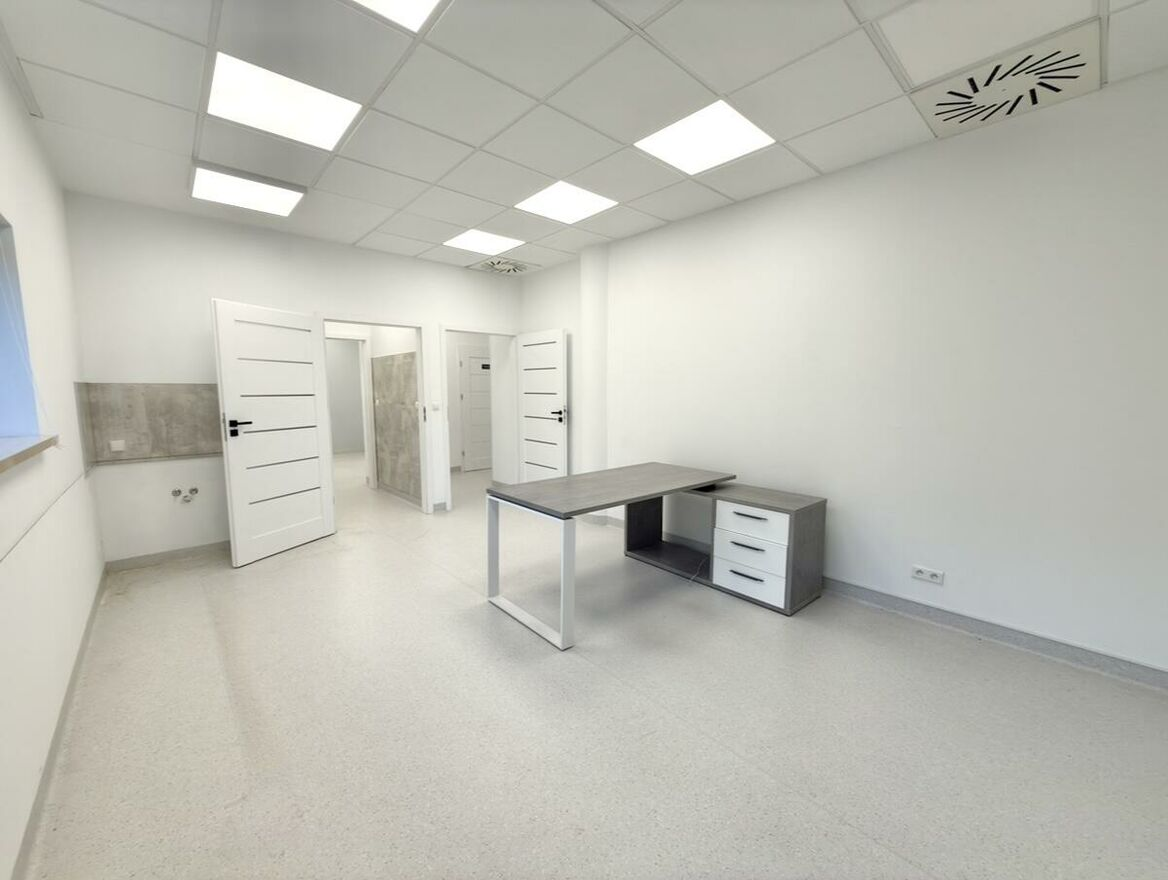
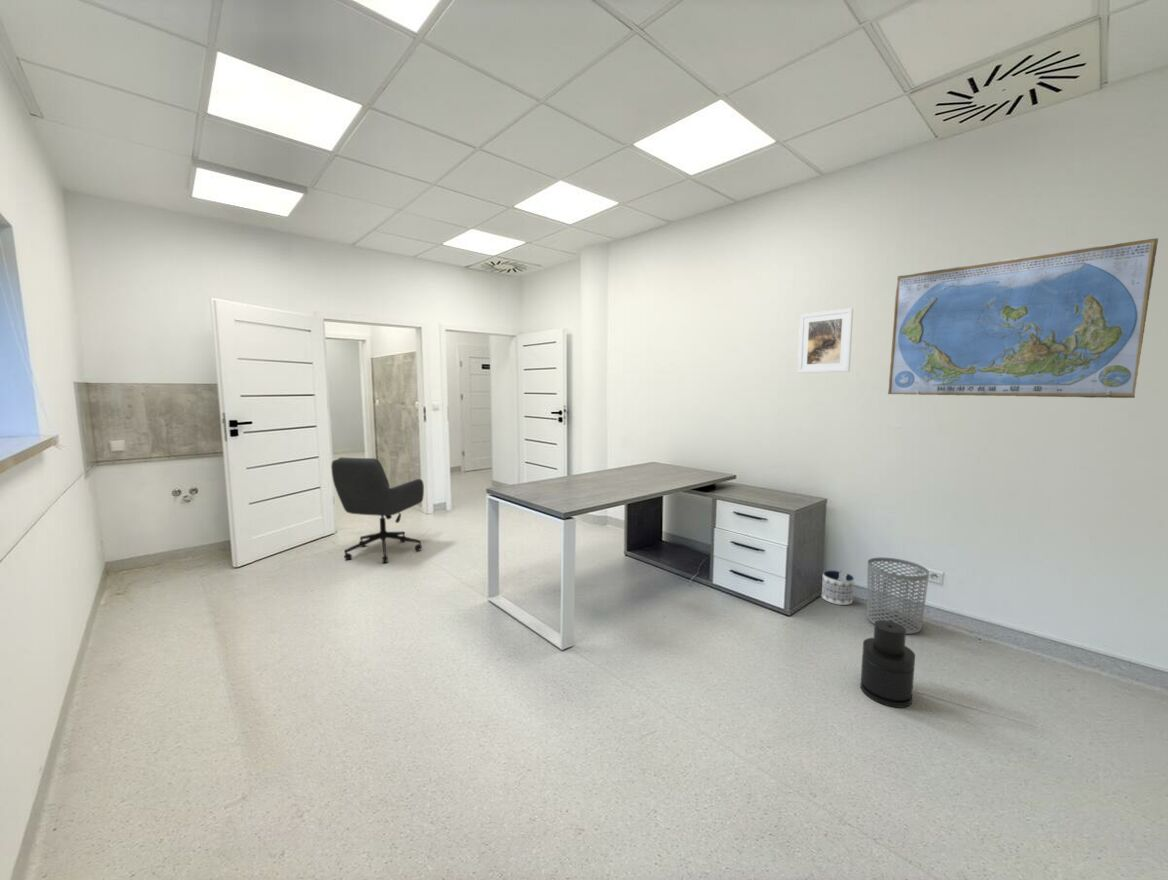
+ world map (1001, 328)
+ office chair (380, 503)
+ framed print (824, 342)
+ humidifier (887, 659)
+ planter (837, 587)
+ waste bin (895, 594)
